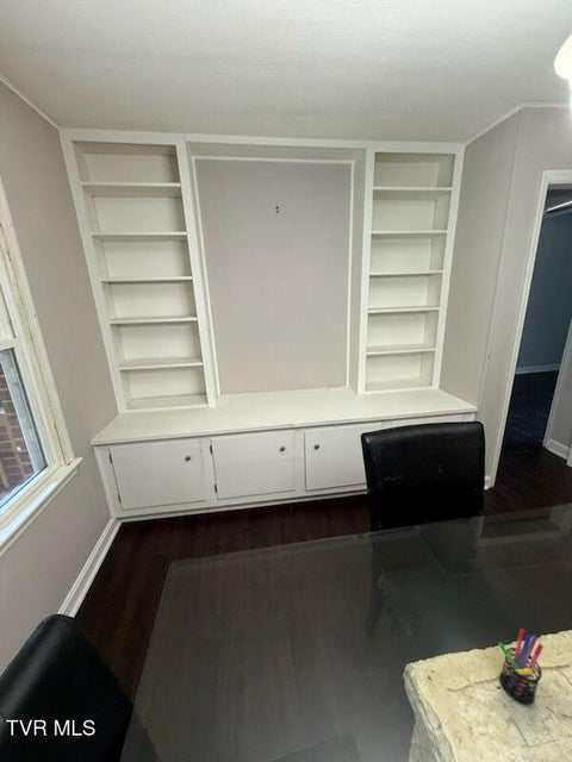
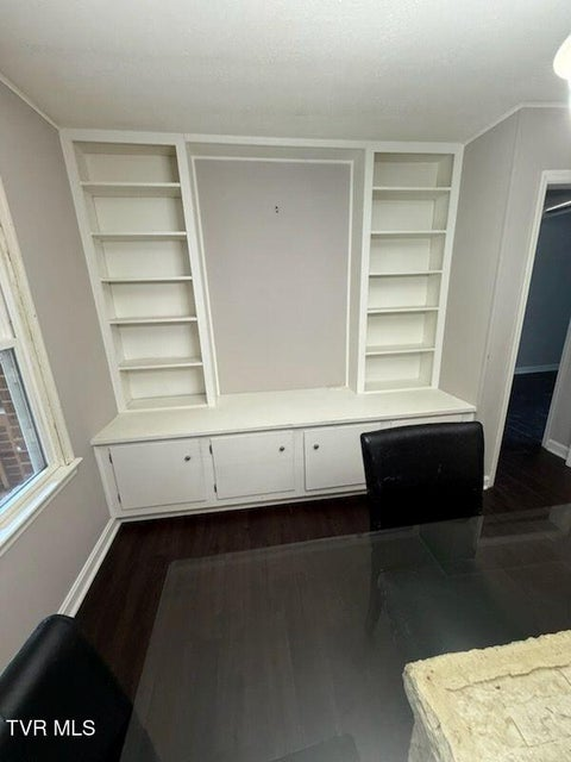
- pen holder (517, 663)
